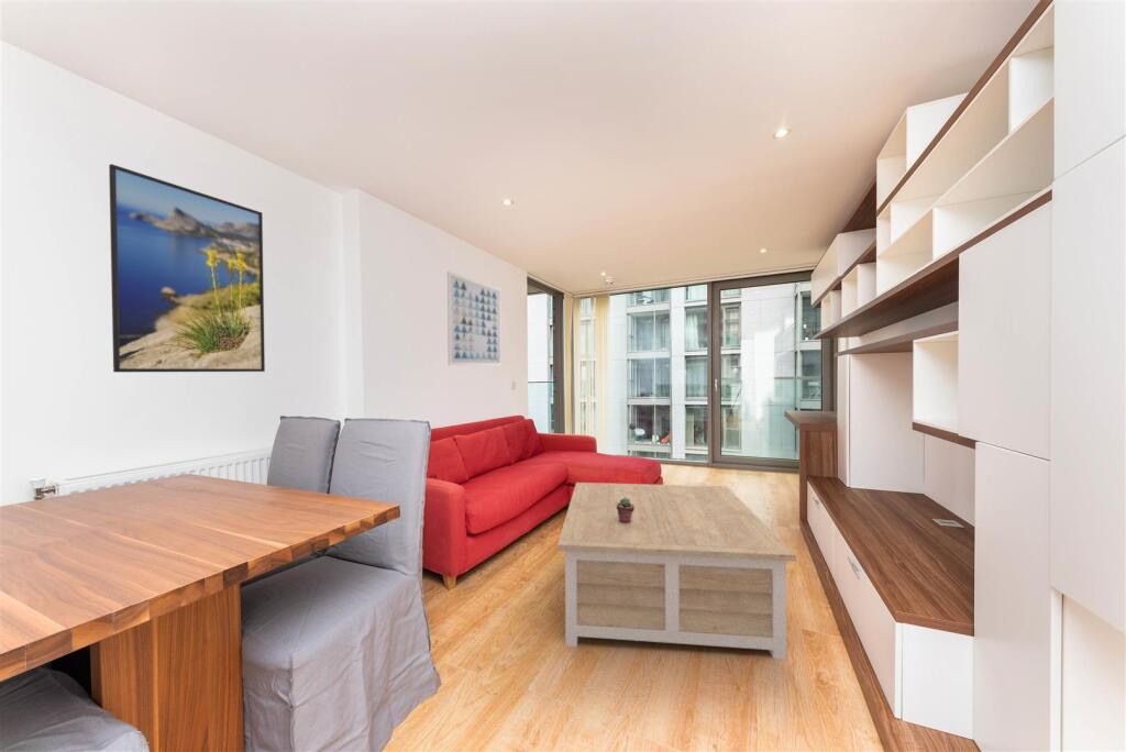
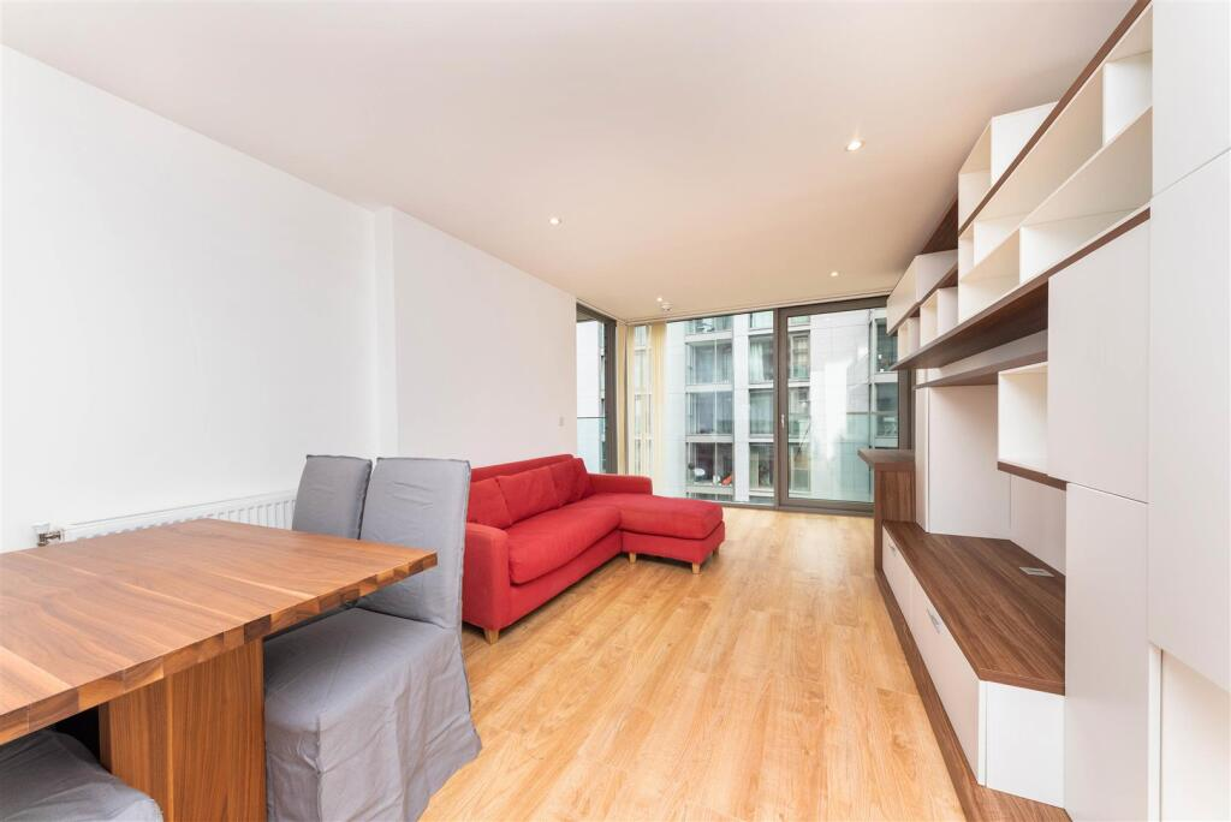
- coffee table (659, 552)
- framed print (197, 281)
- potted succulent (625, 509)
- wall art (476, 323)
